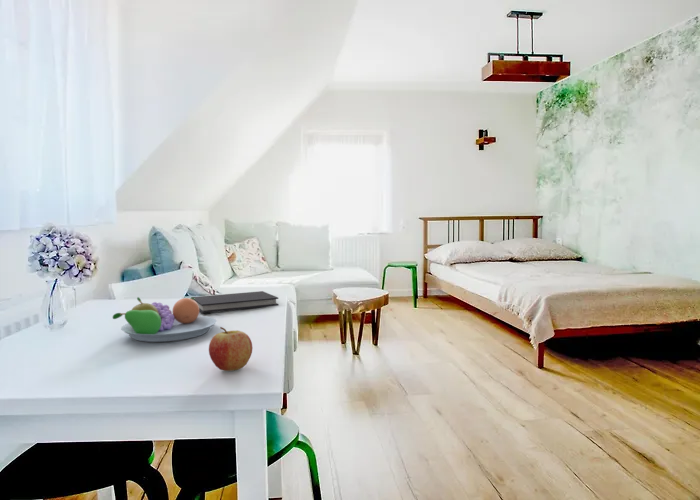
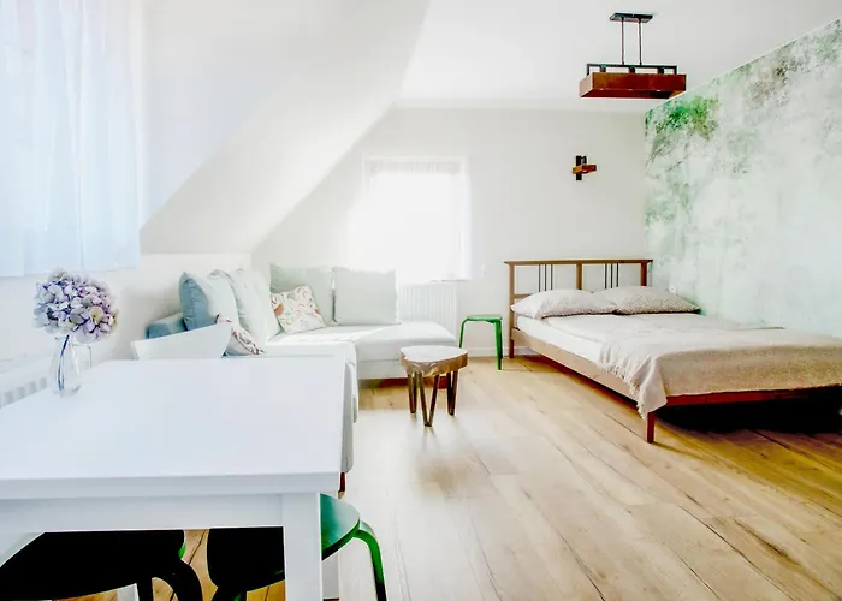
- diary (234, 300)
- fruit (230, 348)
- fruit bowl (165, 315)
